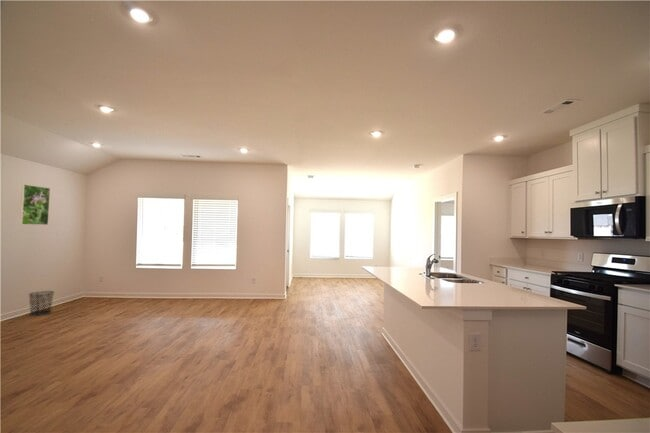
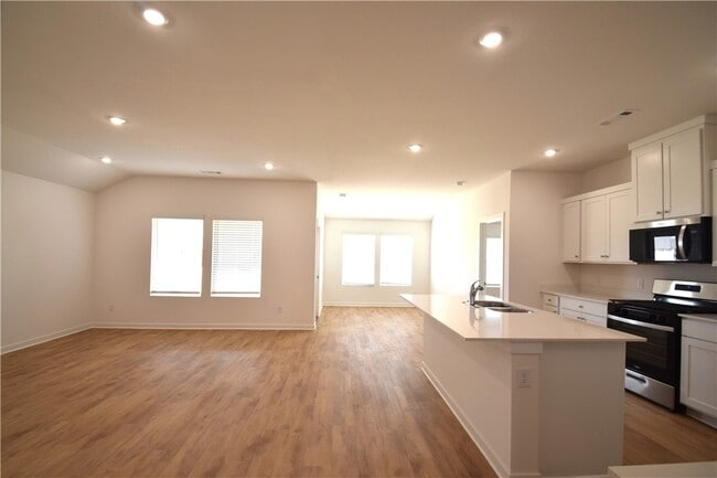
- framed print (35, 205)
- waste bin (41, 302)
